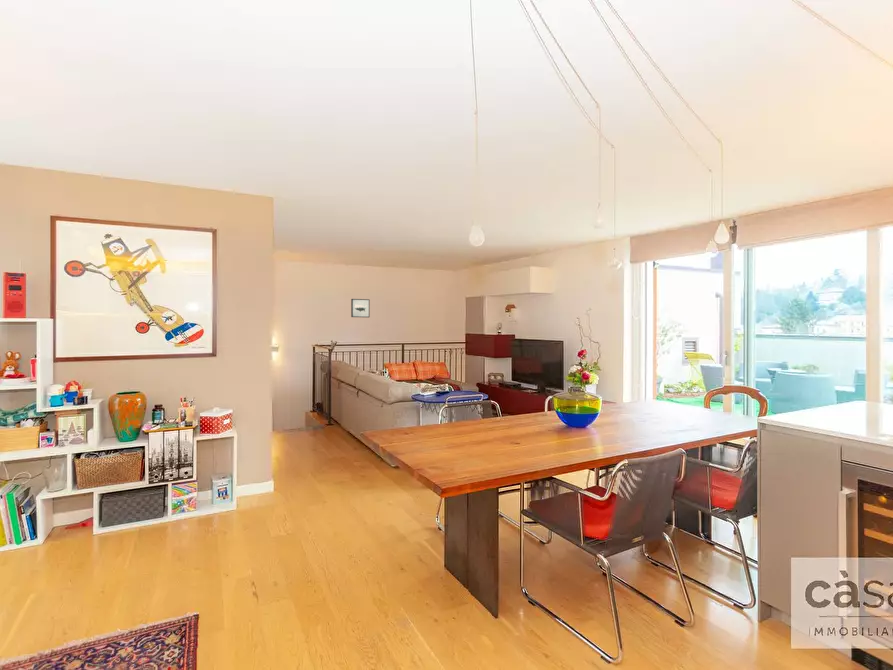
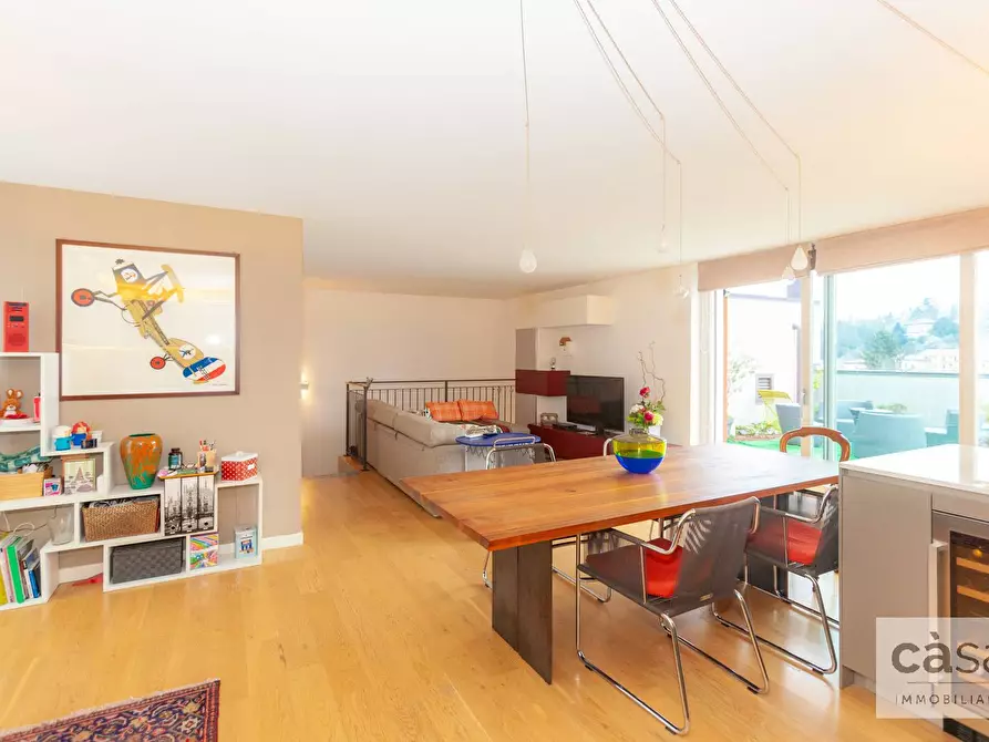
- wall art (360, 308)
